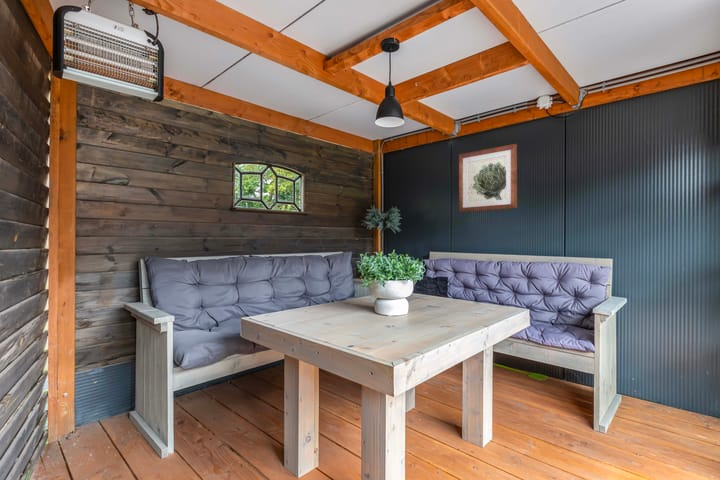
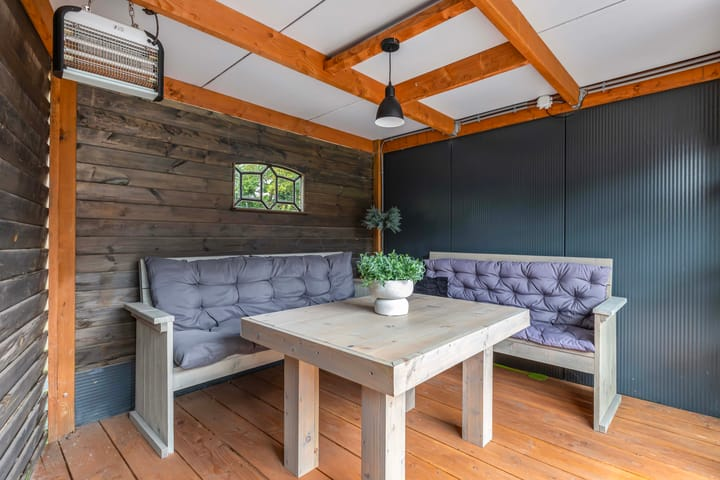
- wall art (486, 180)
